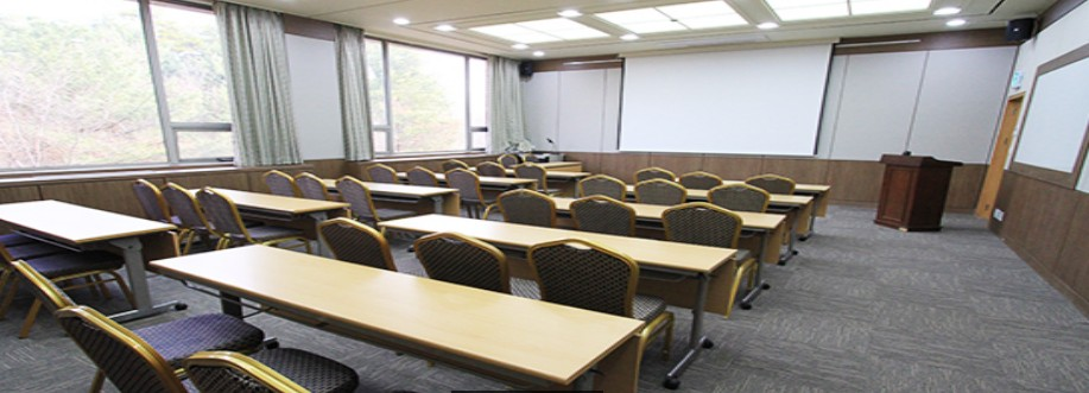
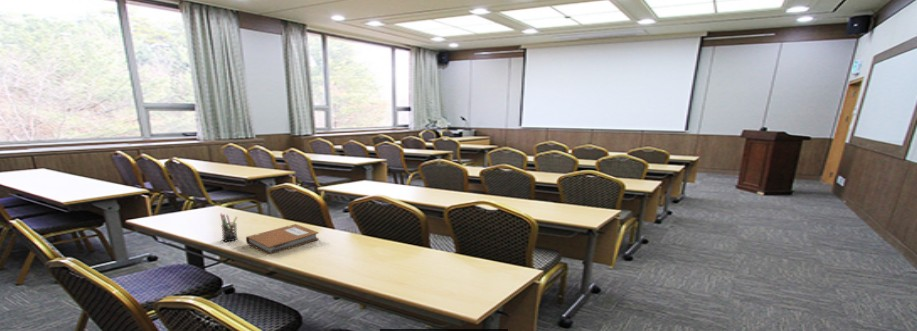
+ notebook (284, 237)
+ pen holder (227, 227)
